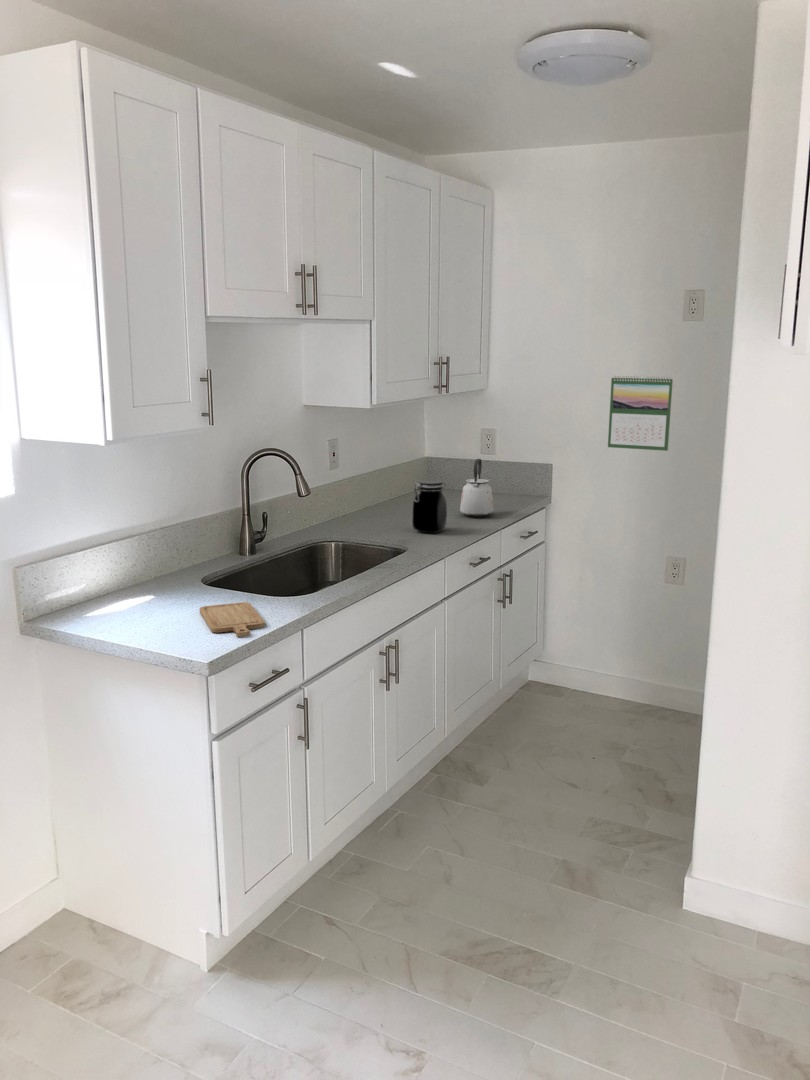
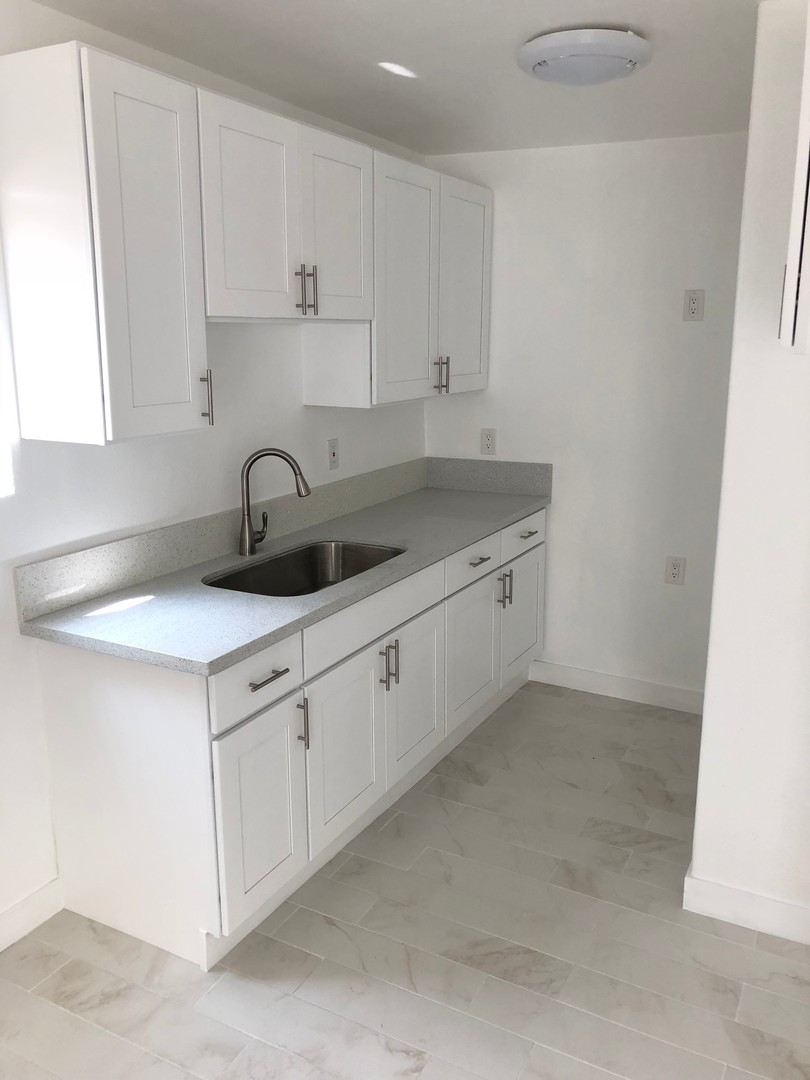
- kettle (478, 486)
- calendar (639, 412)
- chopping board (233, 619)
- jar (429, 506)
